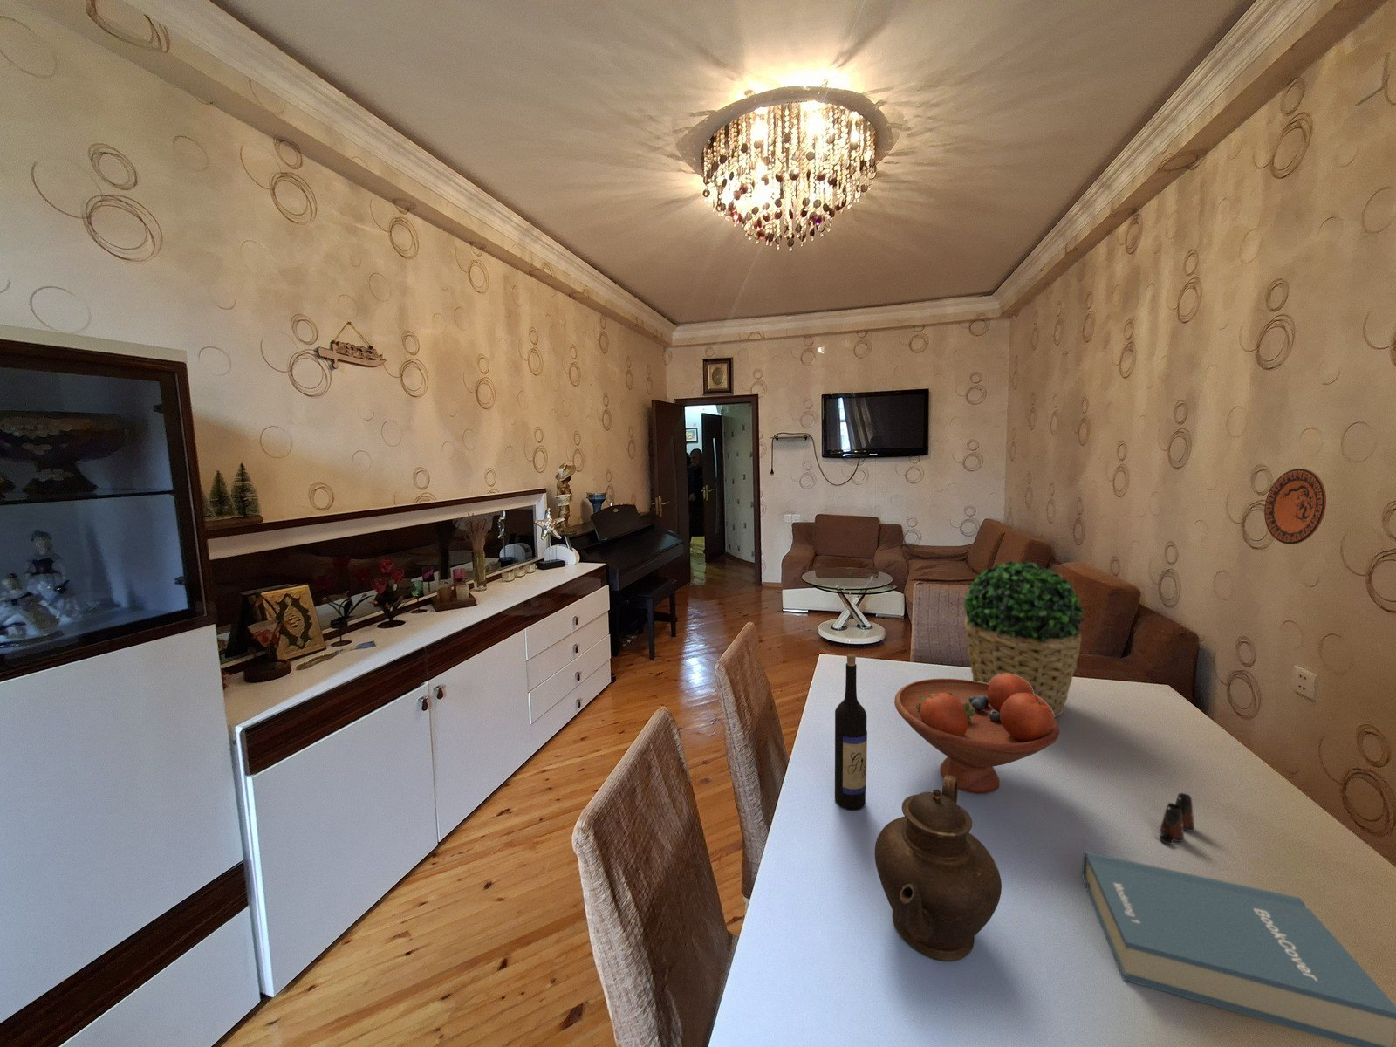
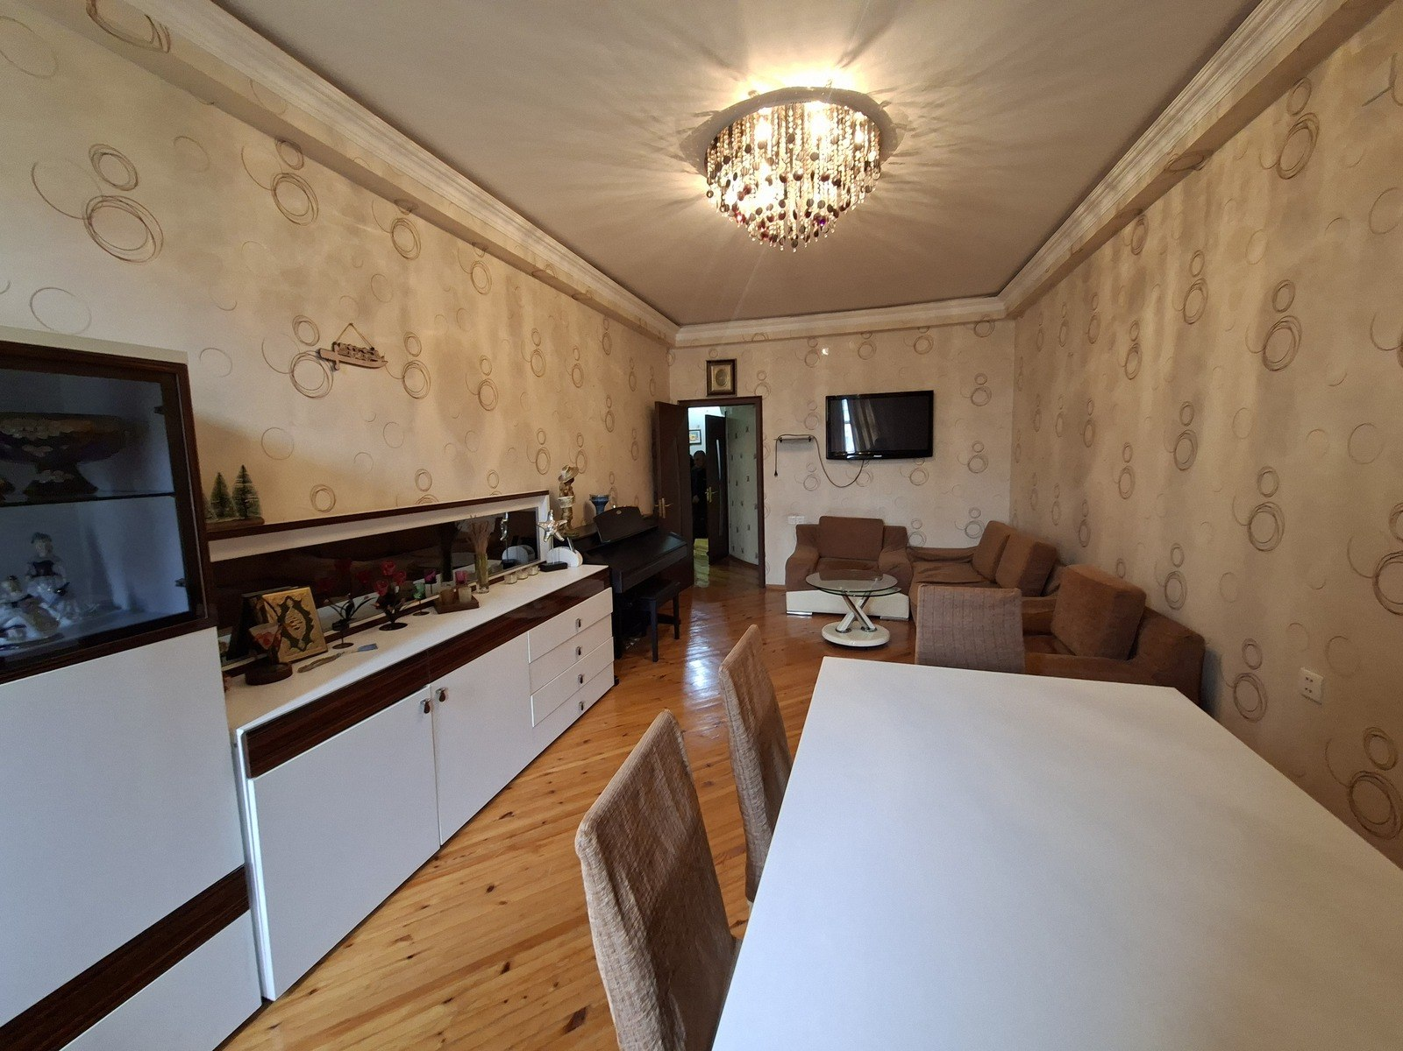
- fruit bowl (971, 729)
- potted plant (1020, 635)
- wine bottle (851, 729)
- decorative plate (1295, 506)
- hardback book (1212, 934)
- teapot (929, 863)
- salt shaker (1176, 817)
